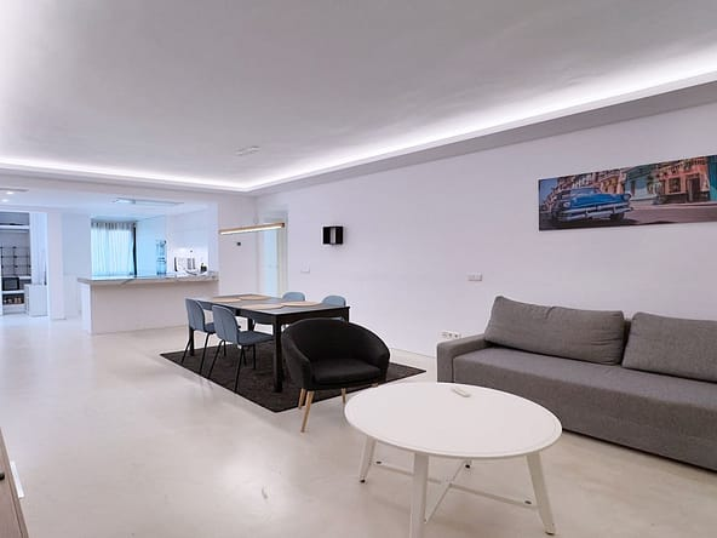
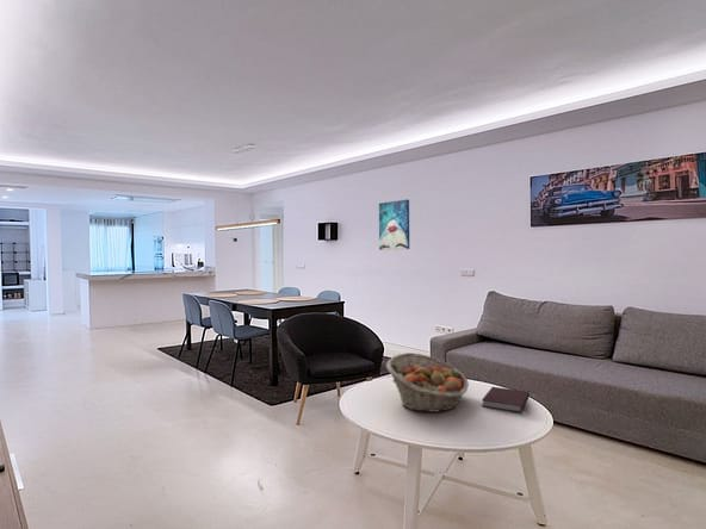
+ notebook (506, 398)
+ wall art (394, 225)
+ fruit basket (427, 380)
